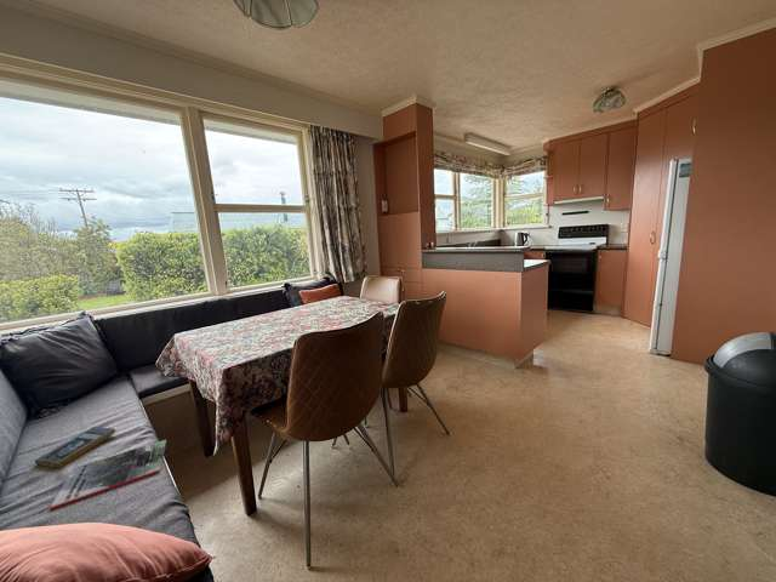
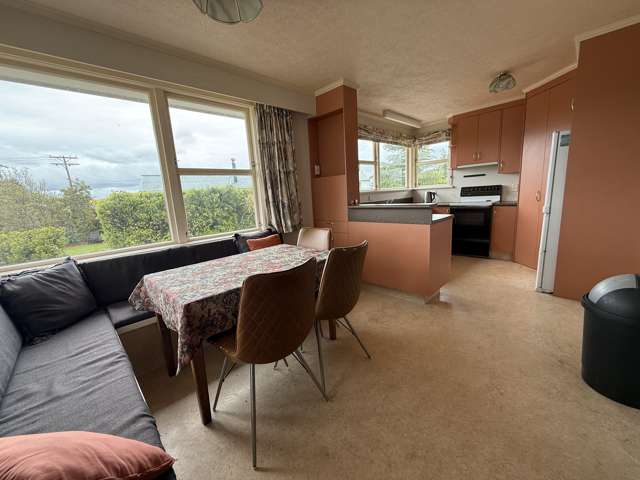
- book (78, 445)
- magazine (115, 469)
